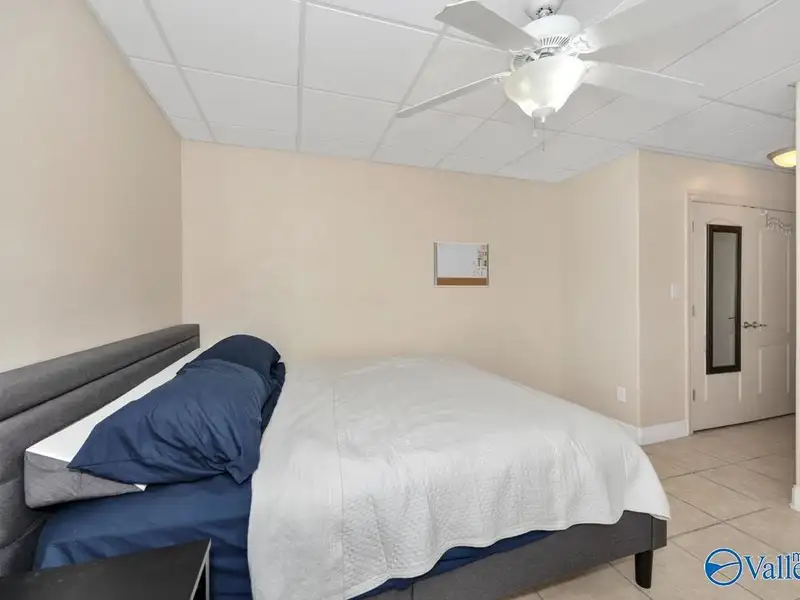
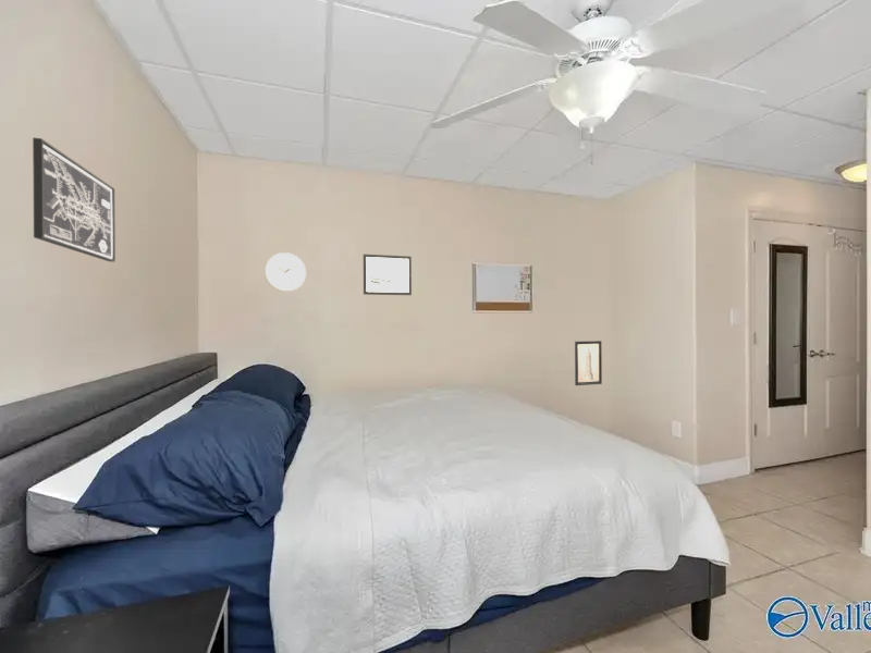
+ wall art (588, 362)
+ wall art (388, 274)
+ wall clock (285, 271)
+ wall art (79, 209)
